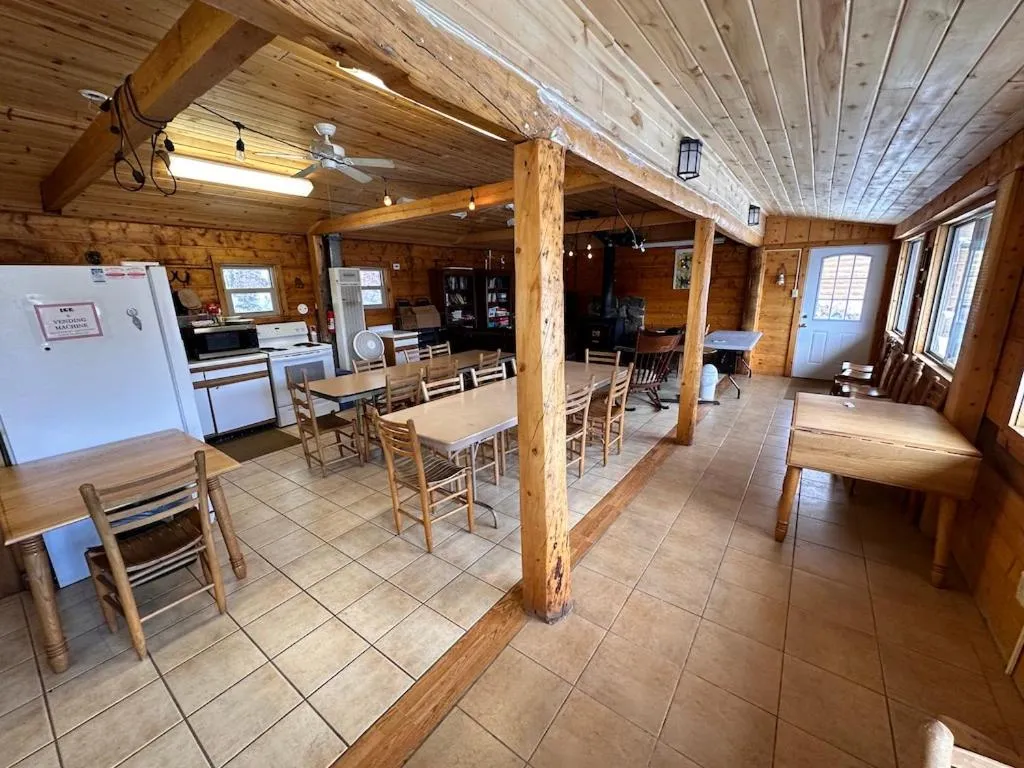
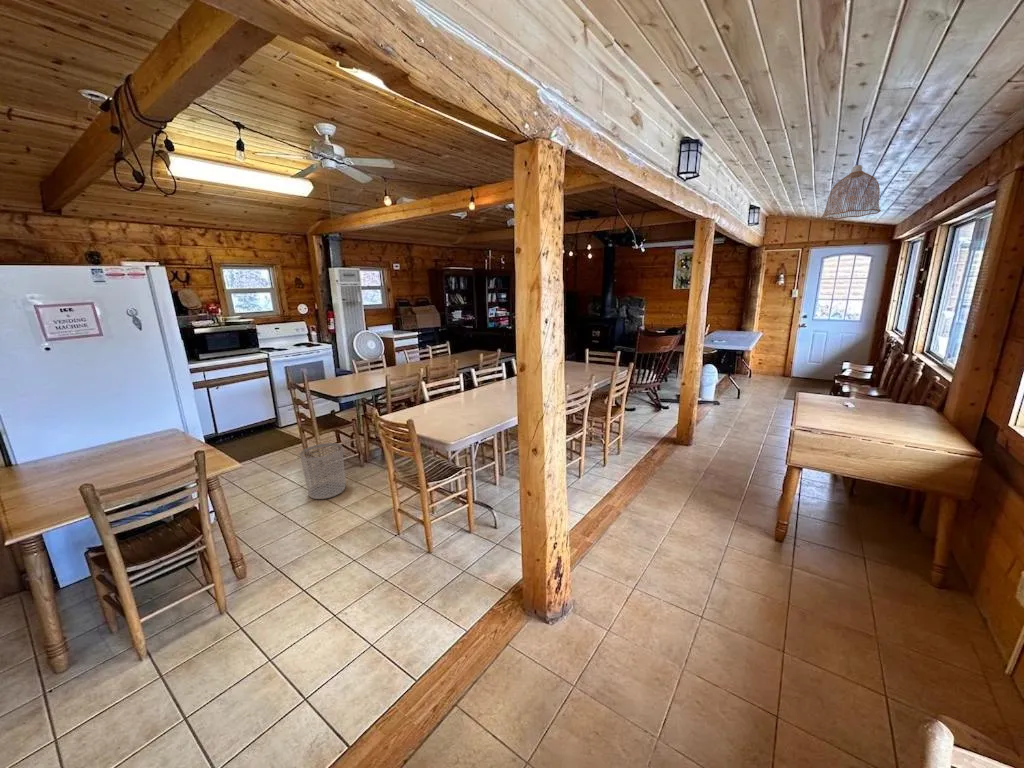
+ waste bin (324, 470)
+ pendant lamp (856, 168)
